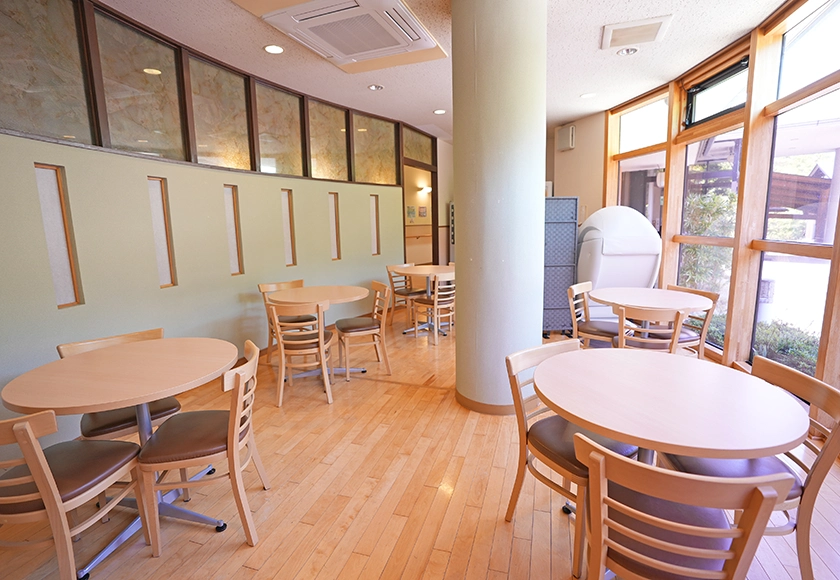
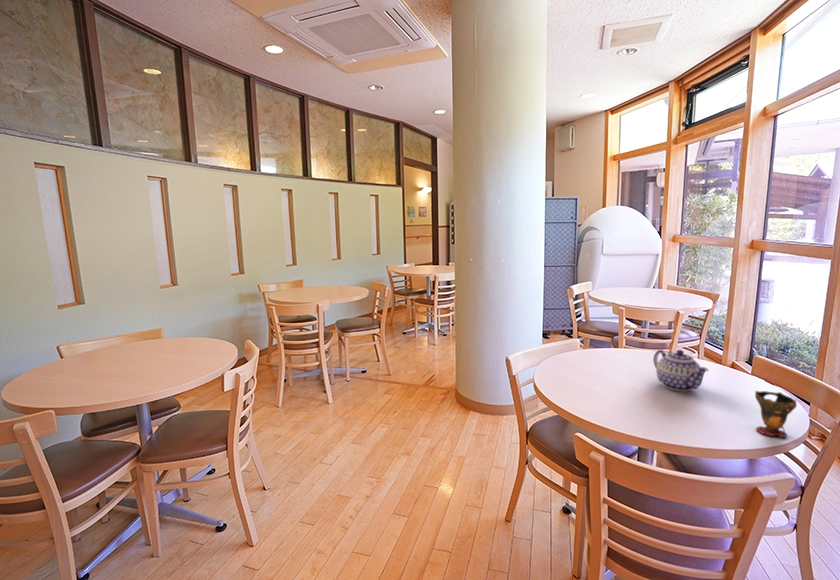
+ cup (773, 413)
+ teapot (678, 368)
